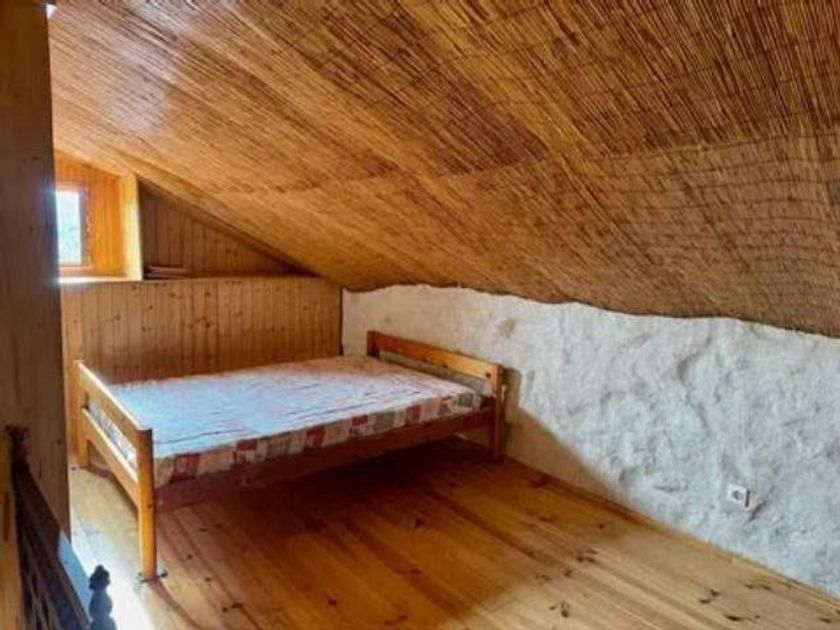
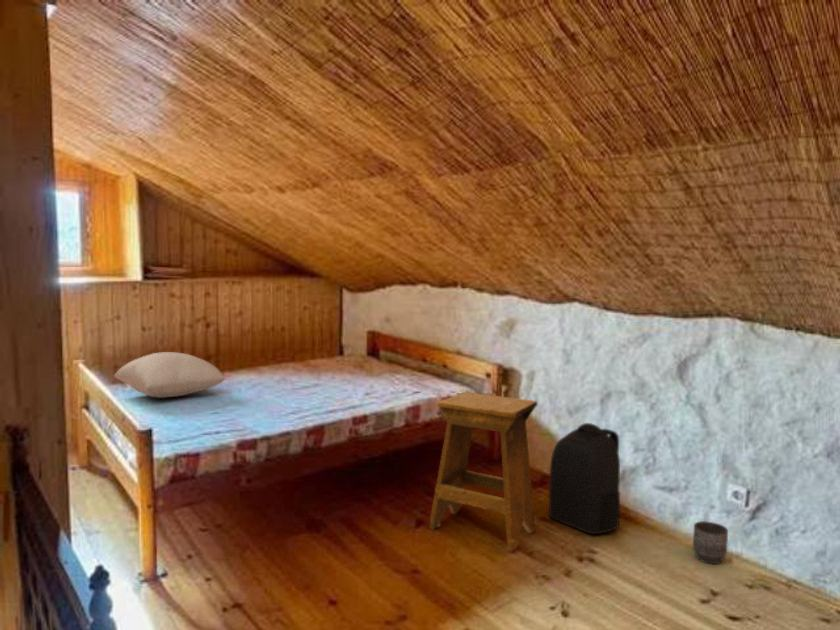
+ pillow (170, 374)
+ backpack (589, 471)
+ planter (709, 543)
+ stool (484, 474)
